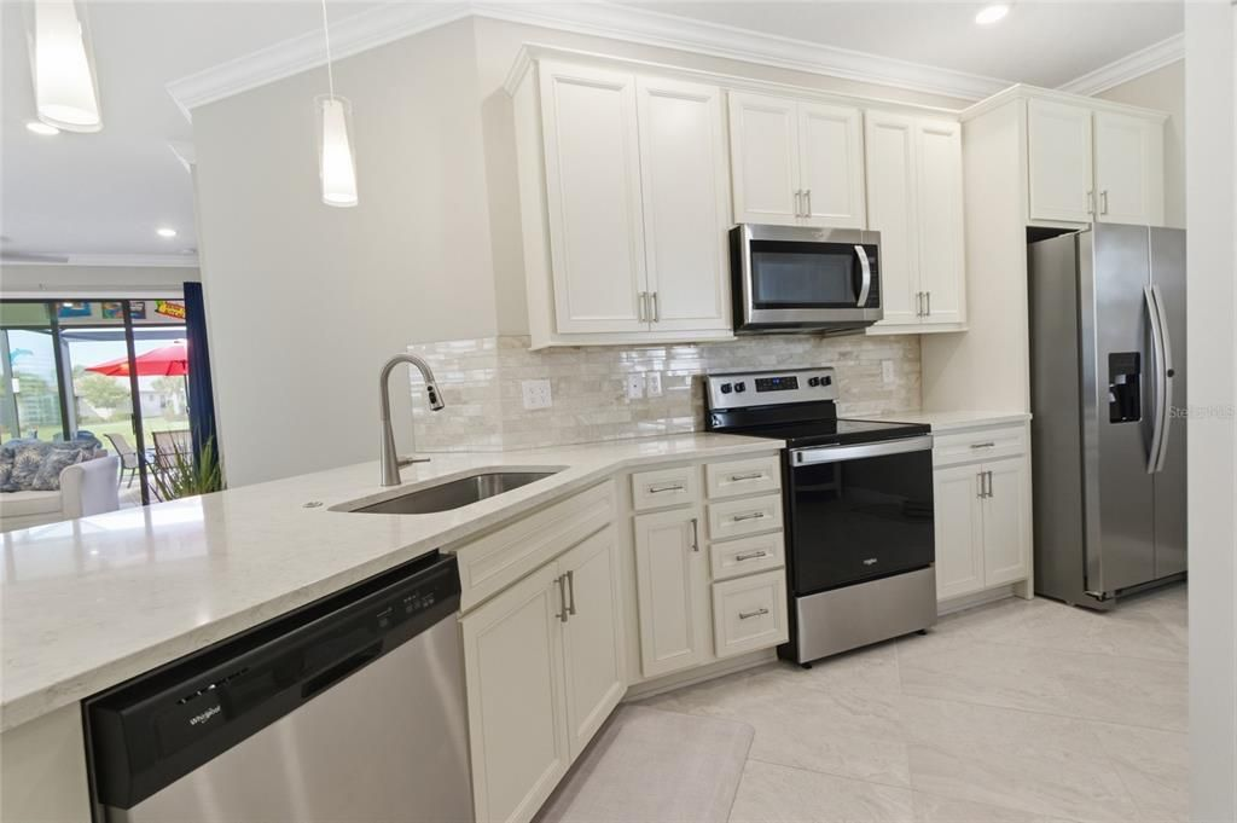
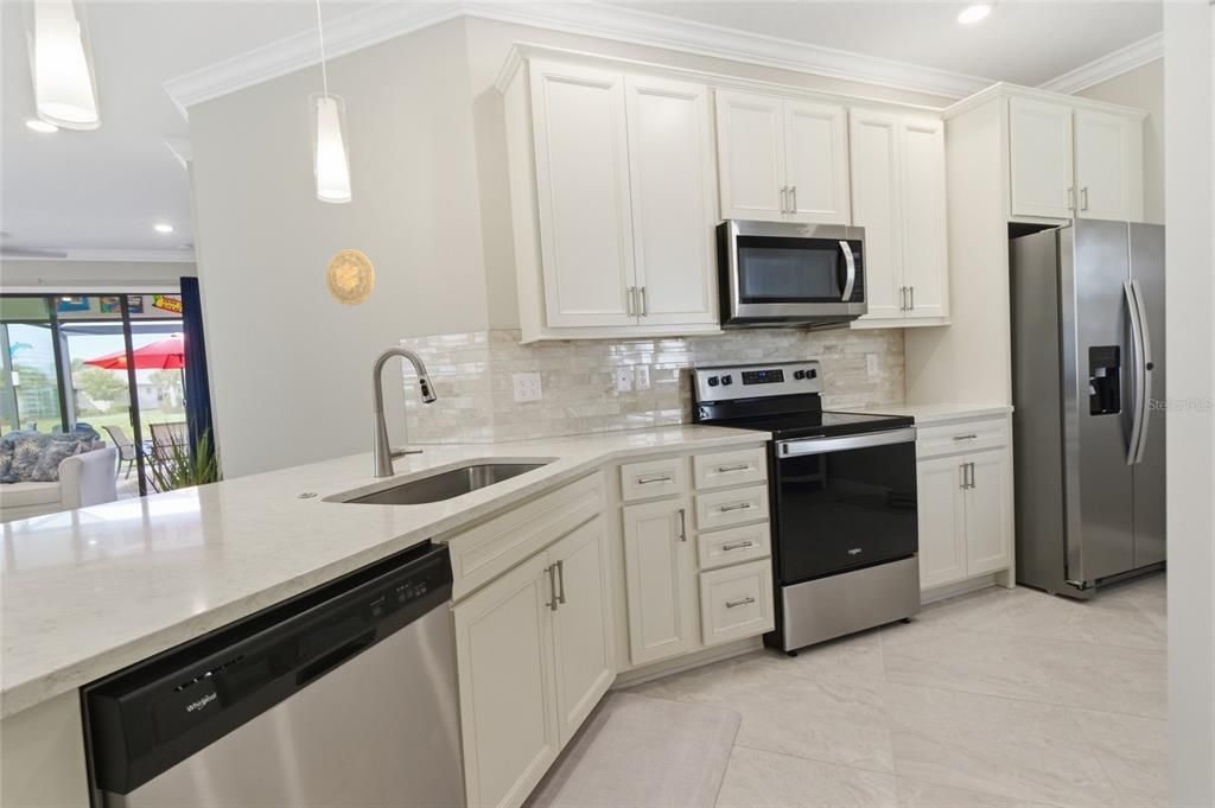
+ decorative plate (348, 276)
